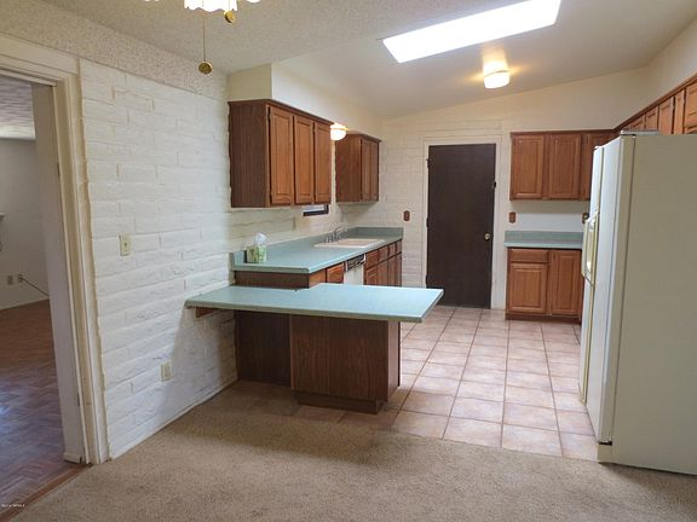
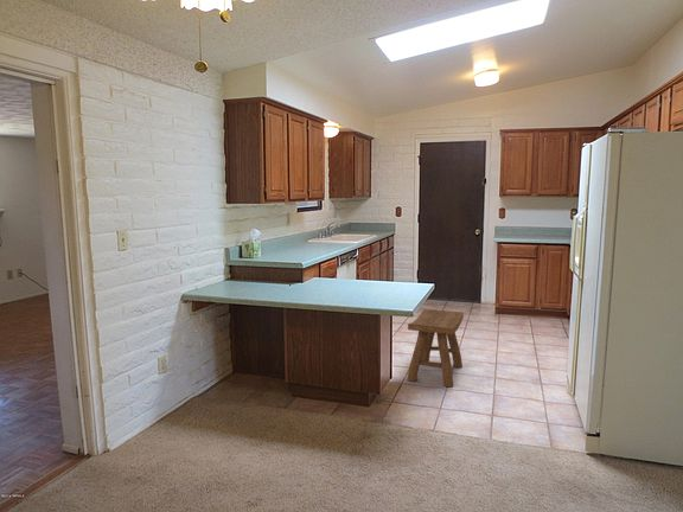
+ stool (436, 346)
